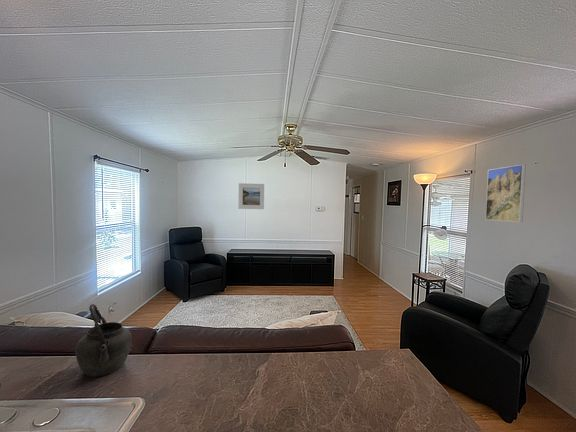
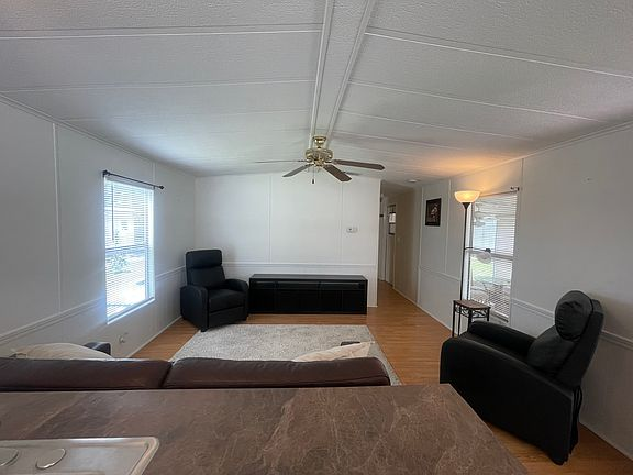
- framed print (504, 194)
- kettle (102, 338)
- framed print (251, 196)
